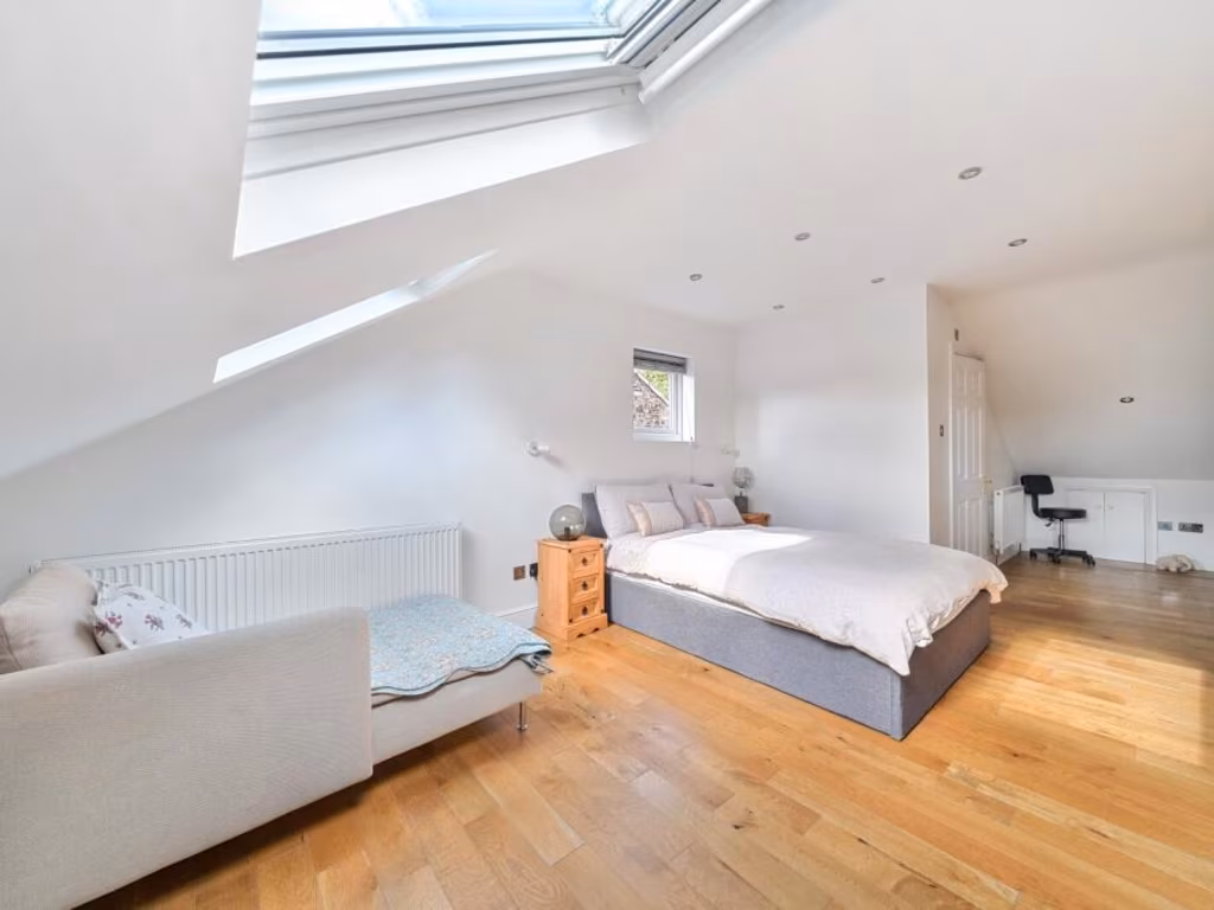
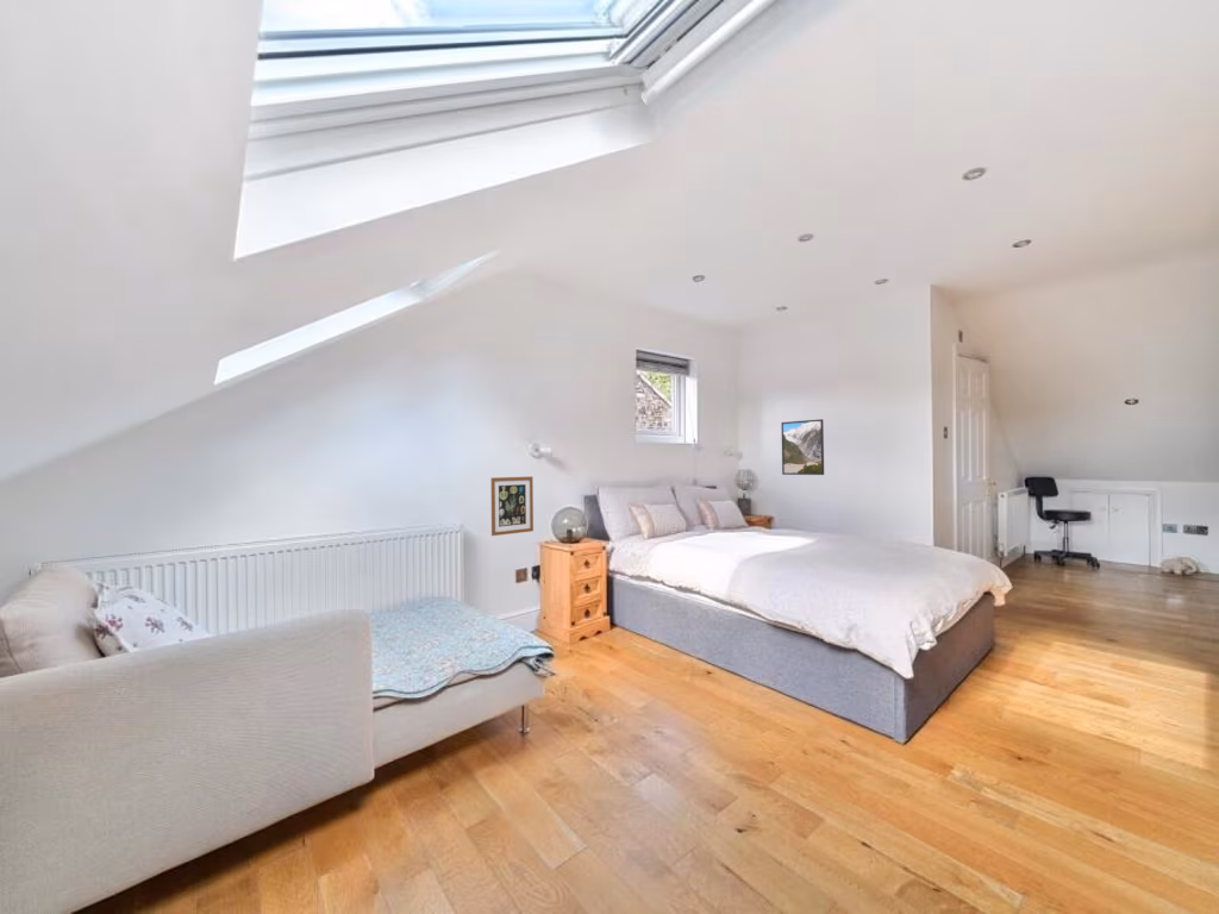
+ wall art (512, 505)
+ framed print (801, 447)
